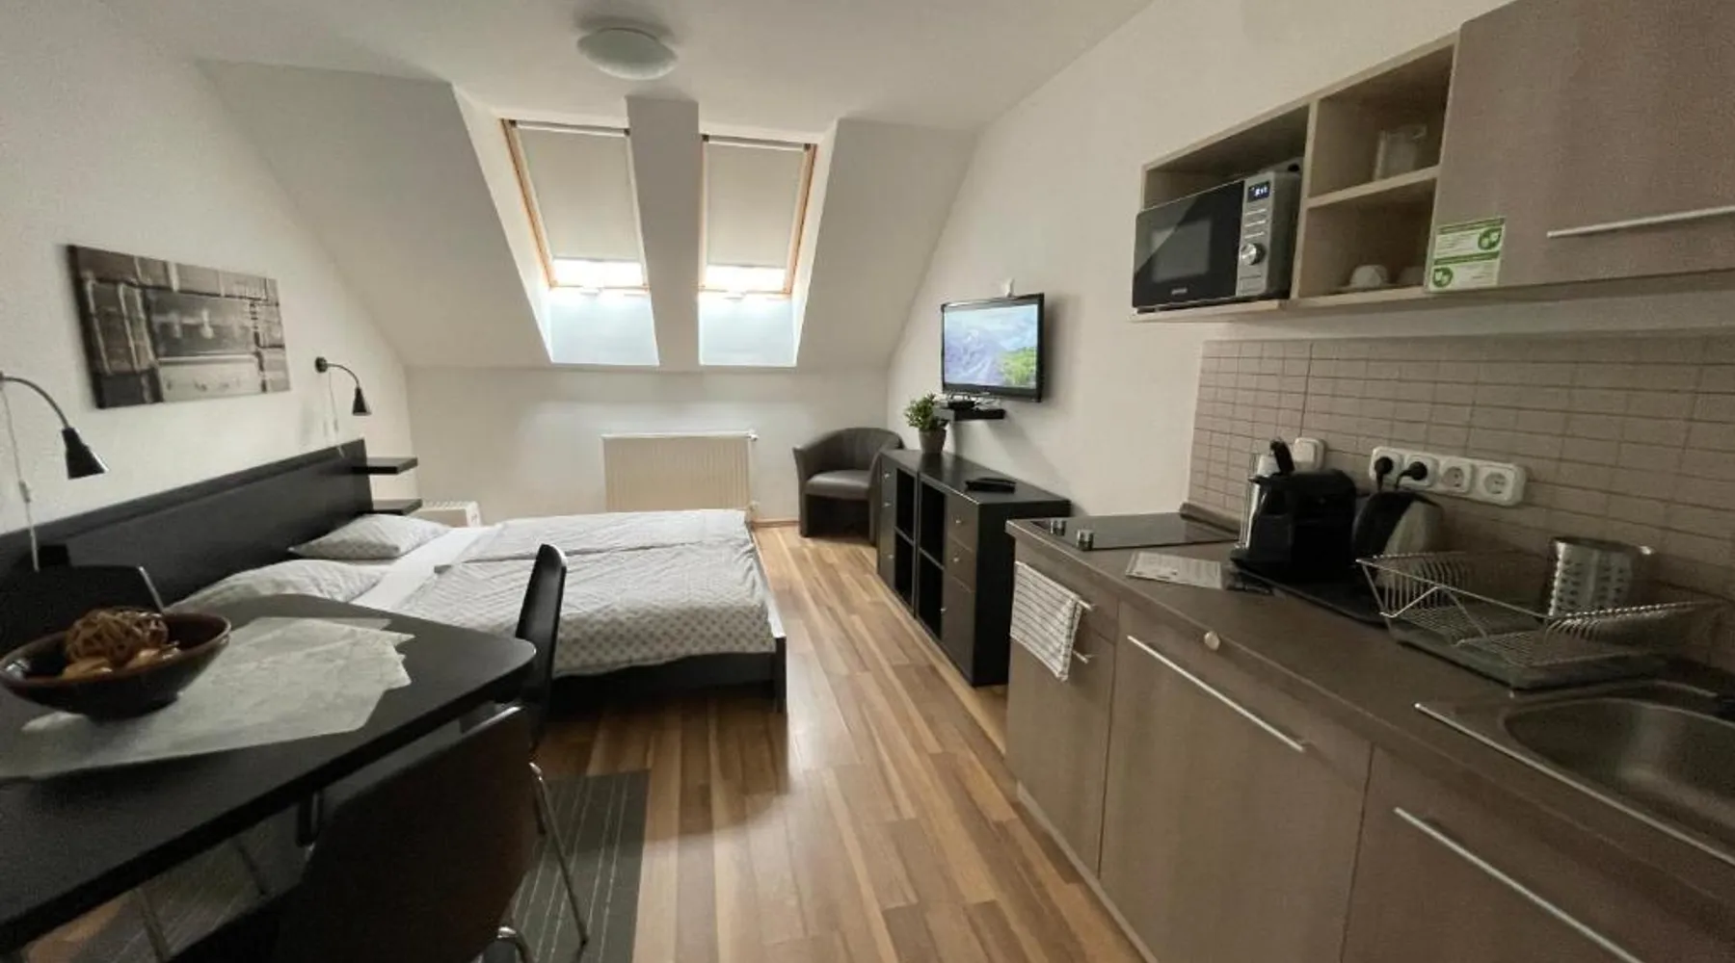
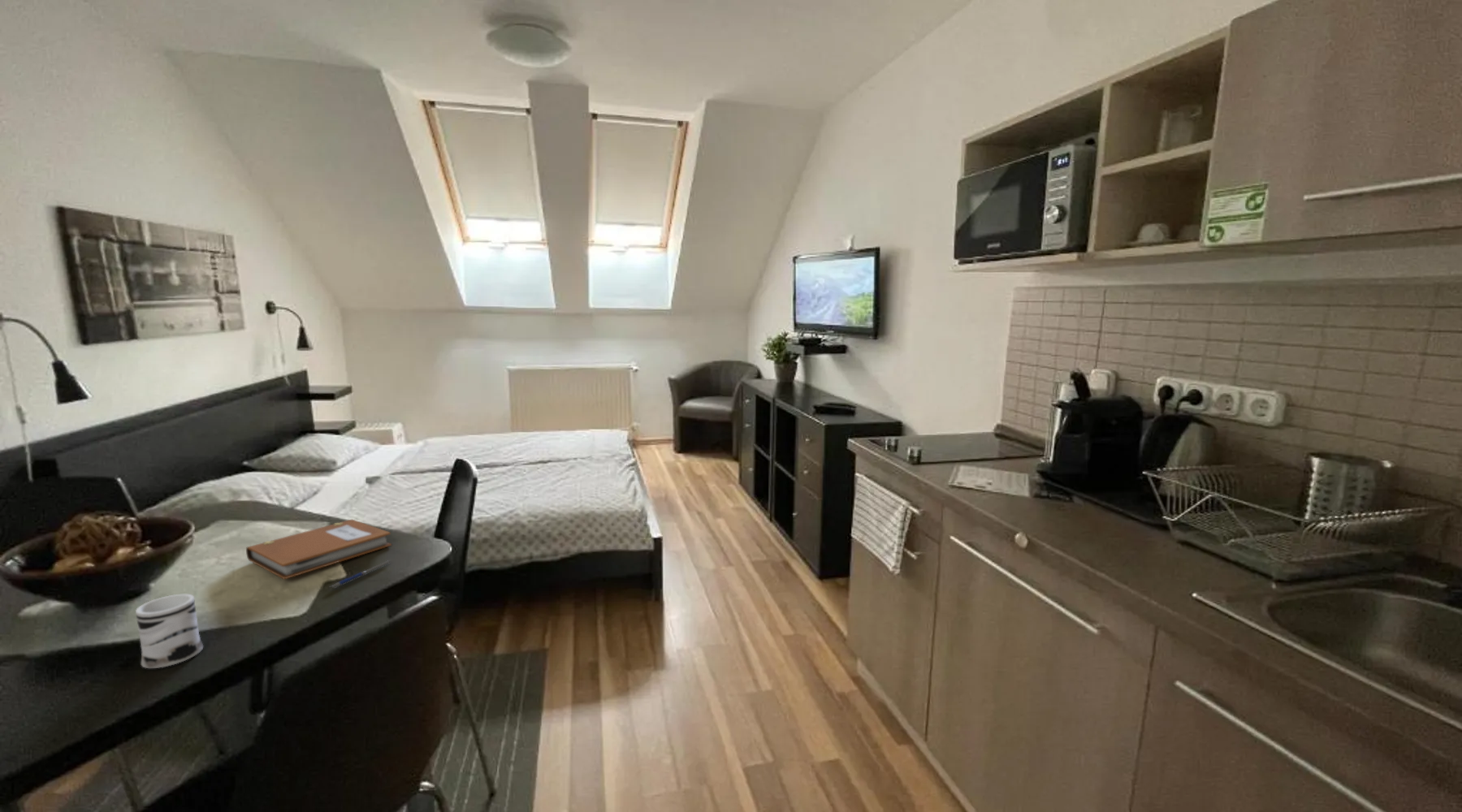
+ mug (163, 627)
+ notebook (323, 545)
+ pen (361, 572)
